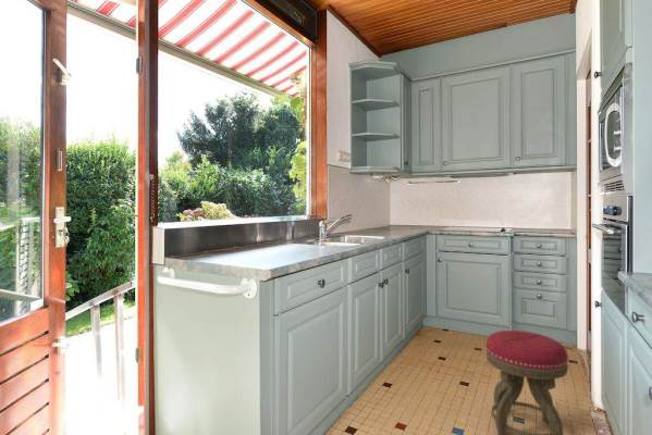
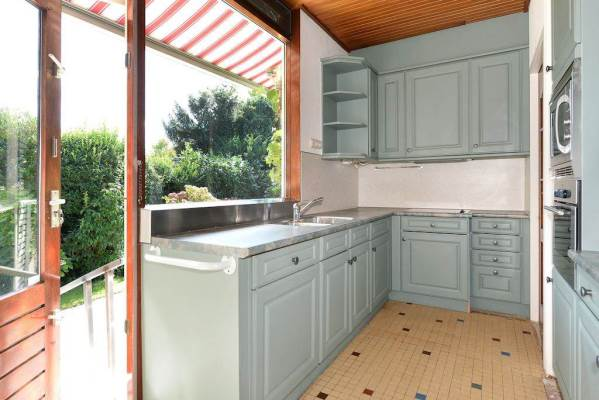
- stool (522, 383)
